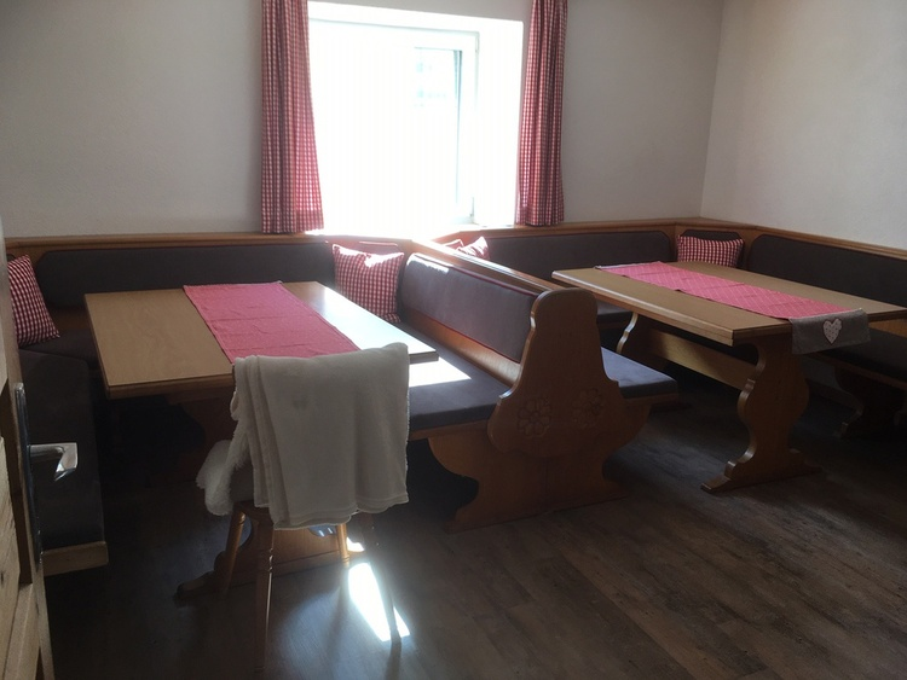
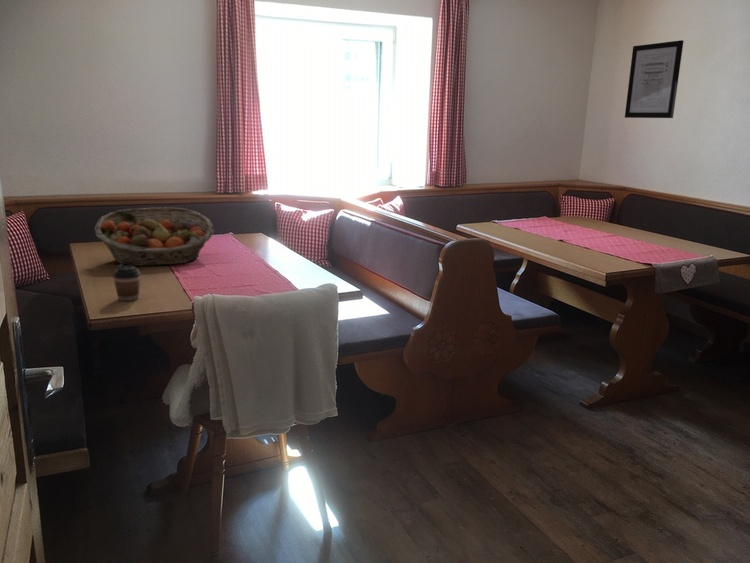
+ coffee cup (127, 282)
+ fruit basket (156, 235)
+ wall art (652, 81)
